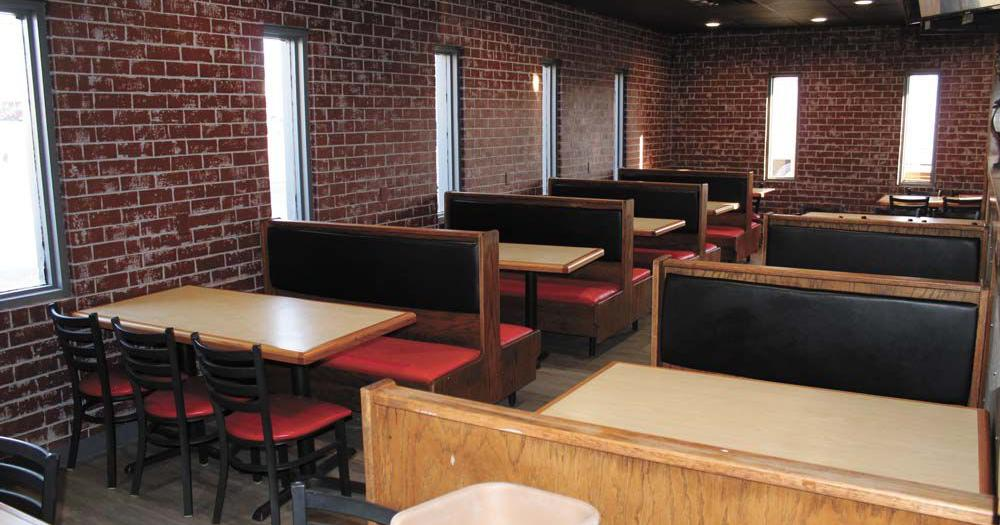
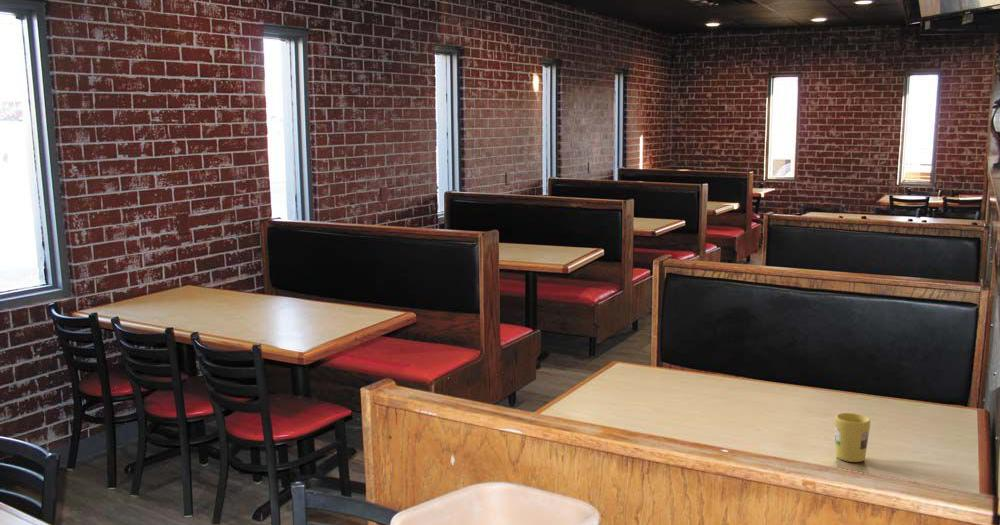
+ mug (852, 435)
